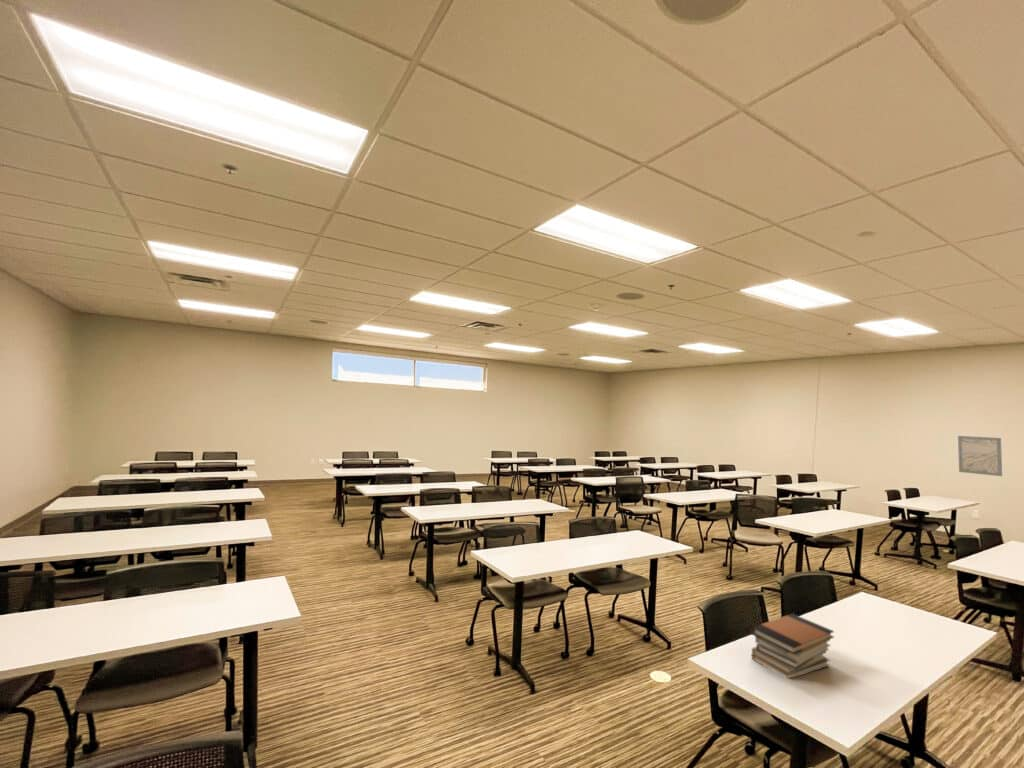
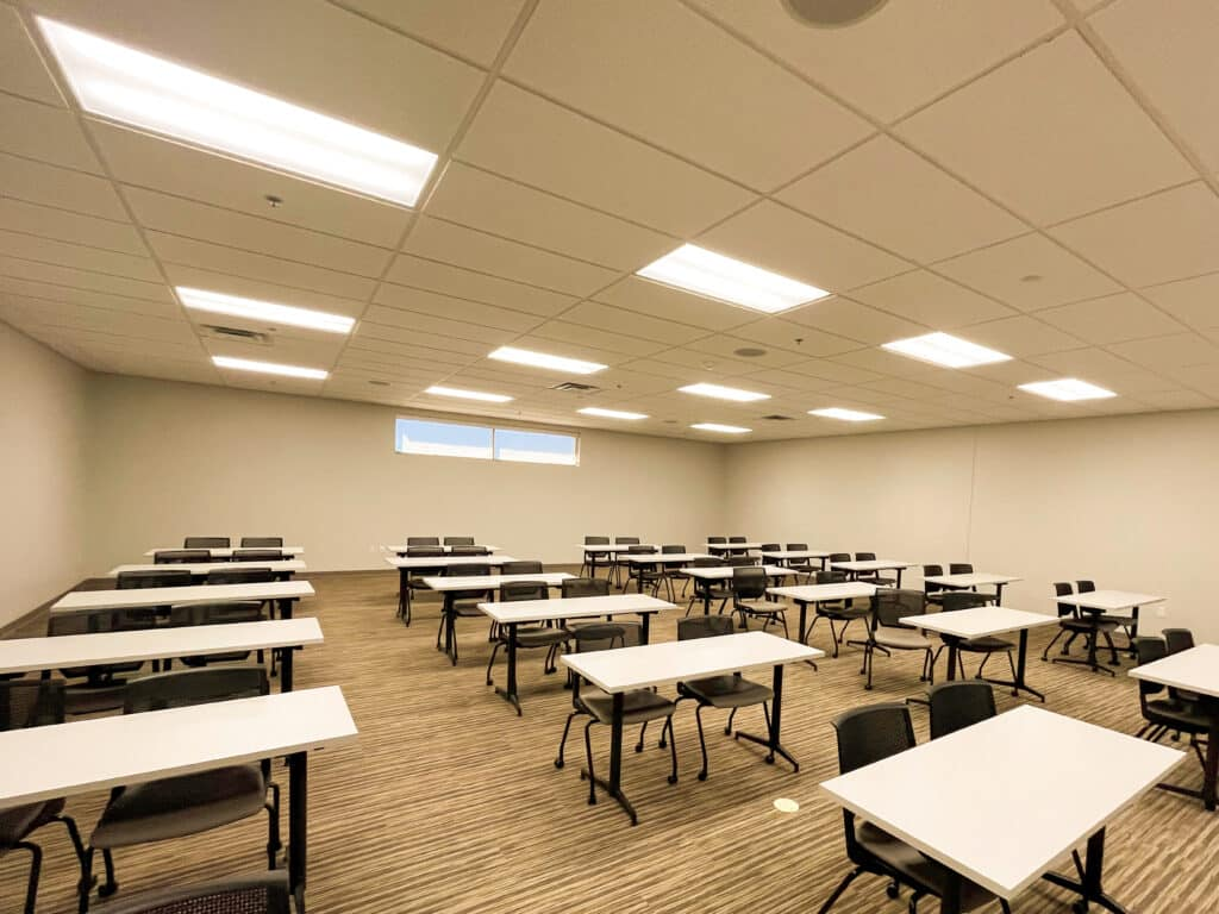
- wall art (979, 455)
- book stack (792, 645)
